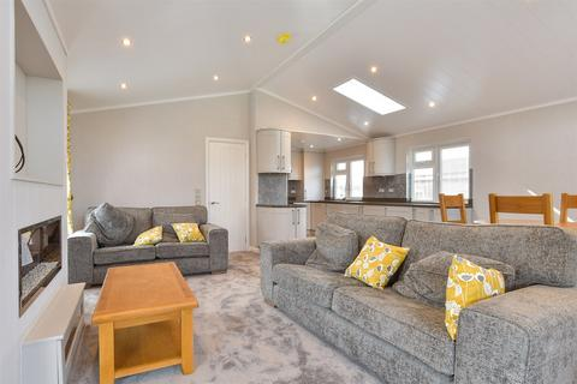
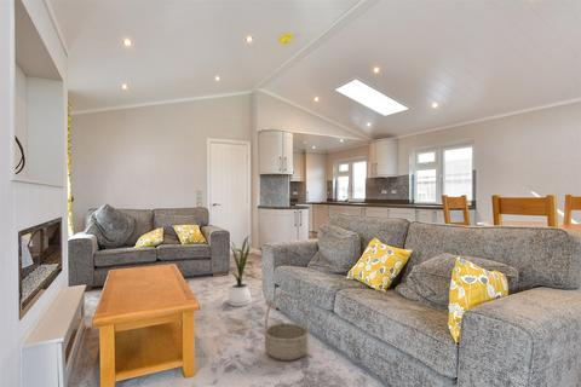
+ basket (286, 323)
+ house plant (240, 267)
